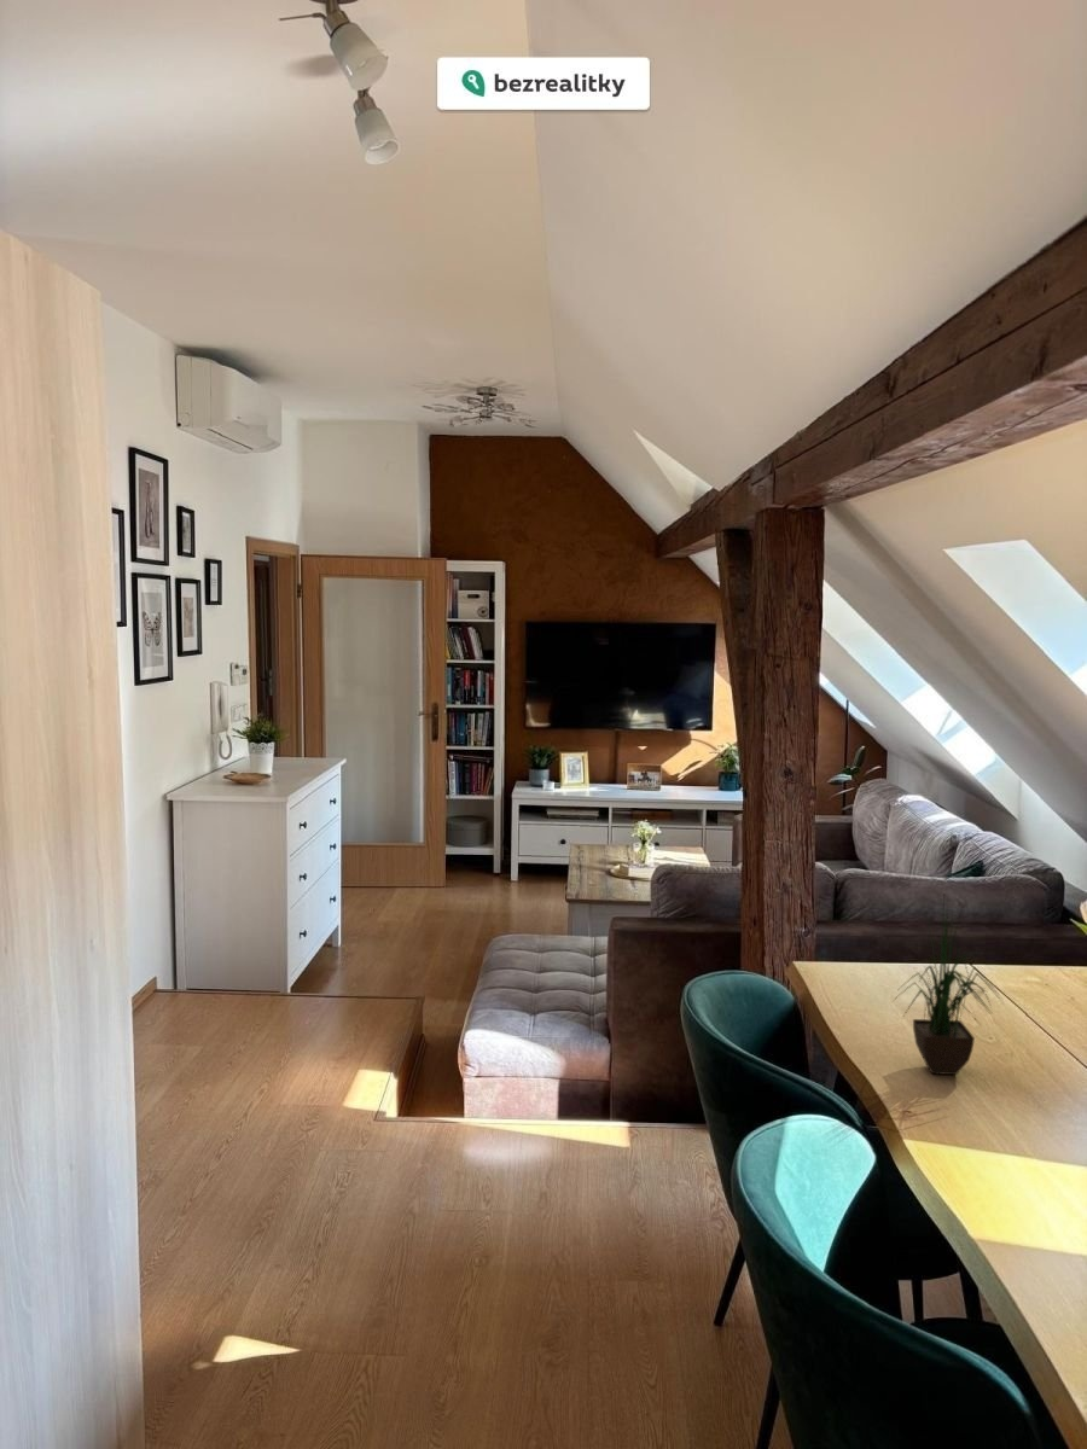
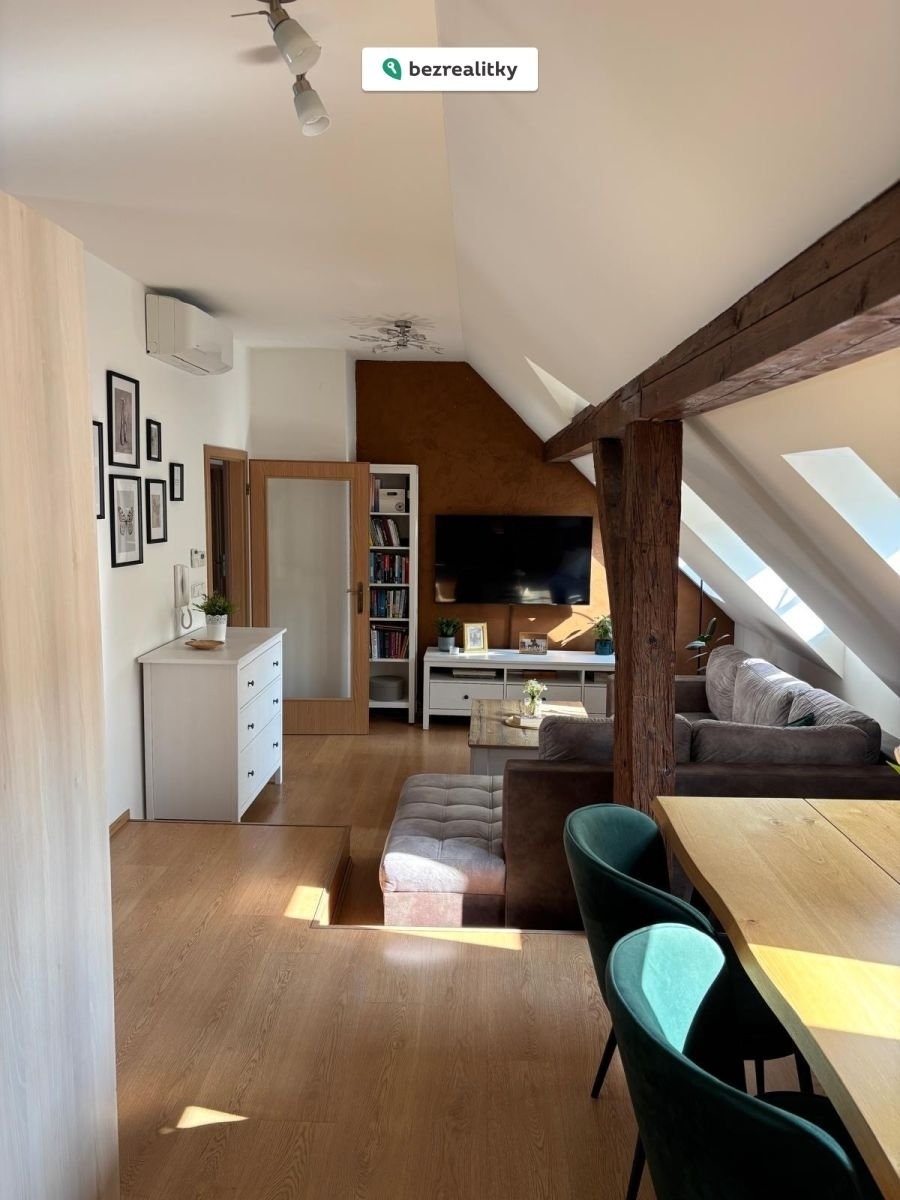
- potted plant (951, 972)
